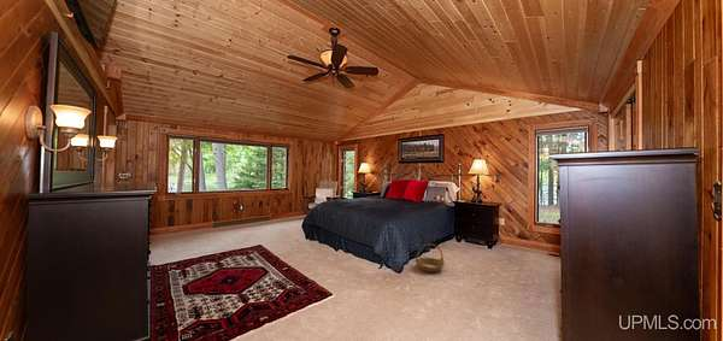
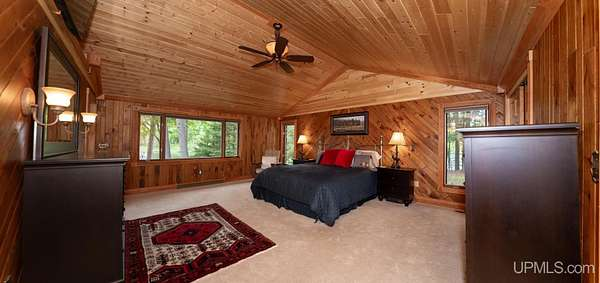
- basket (429, 258)
